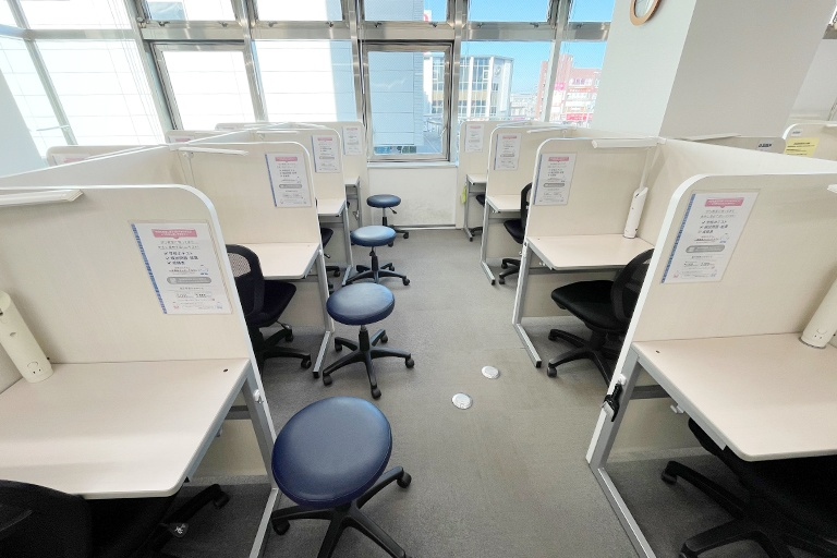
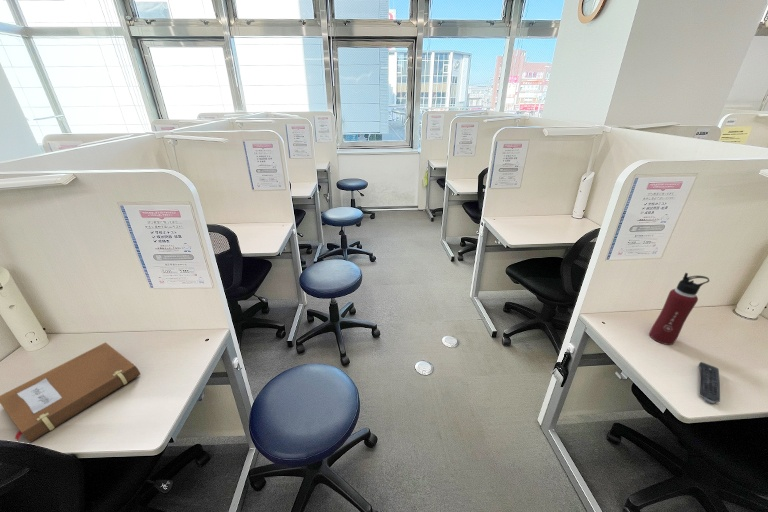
+ notebook (70, 387)
+ water bottle (677, 308)
+ remote control (709, 382)
